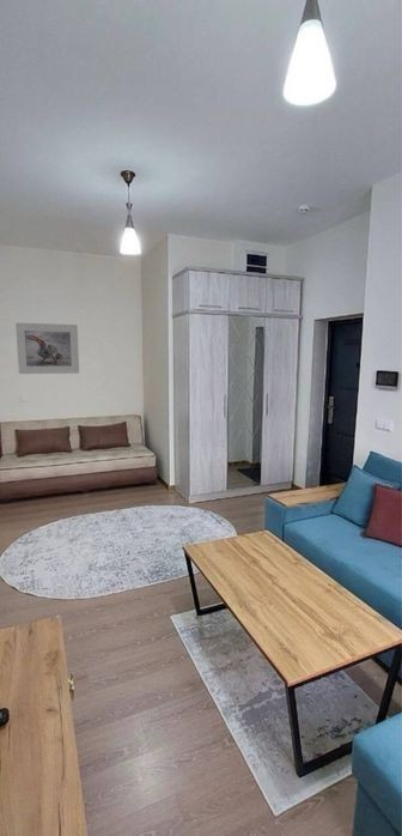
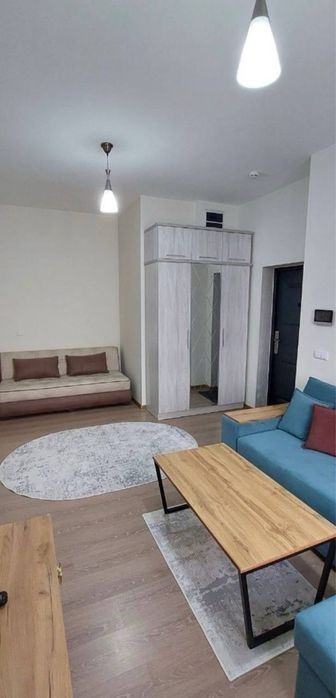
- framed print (48, 349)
